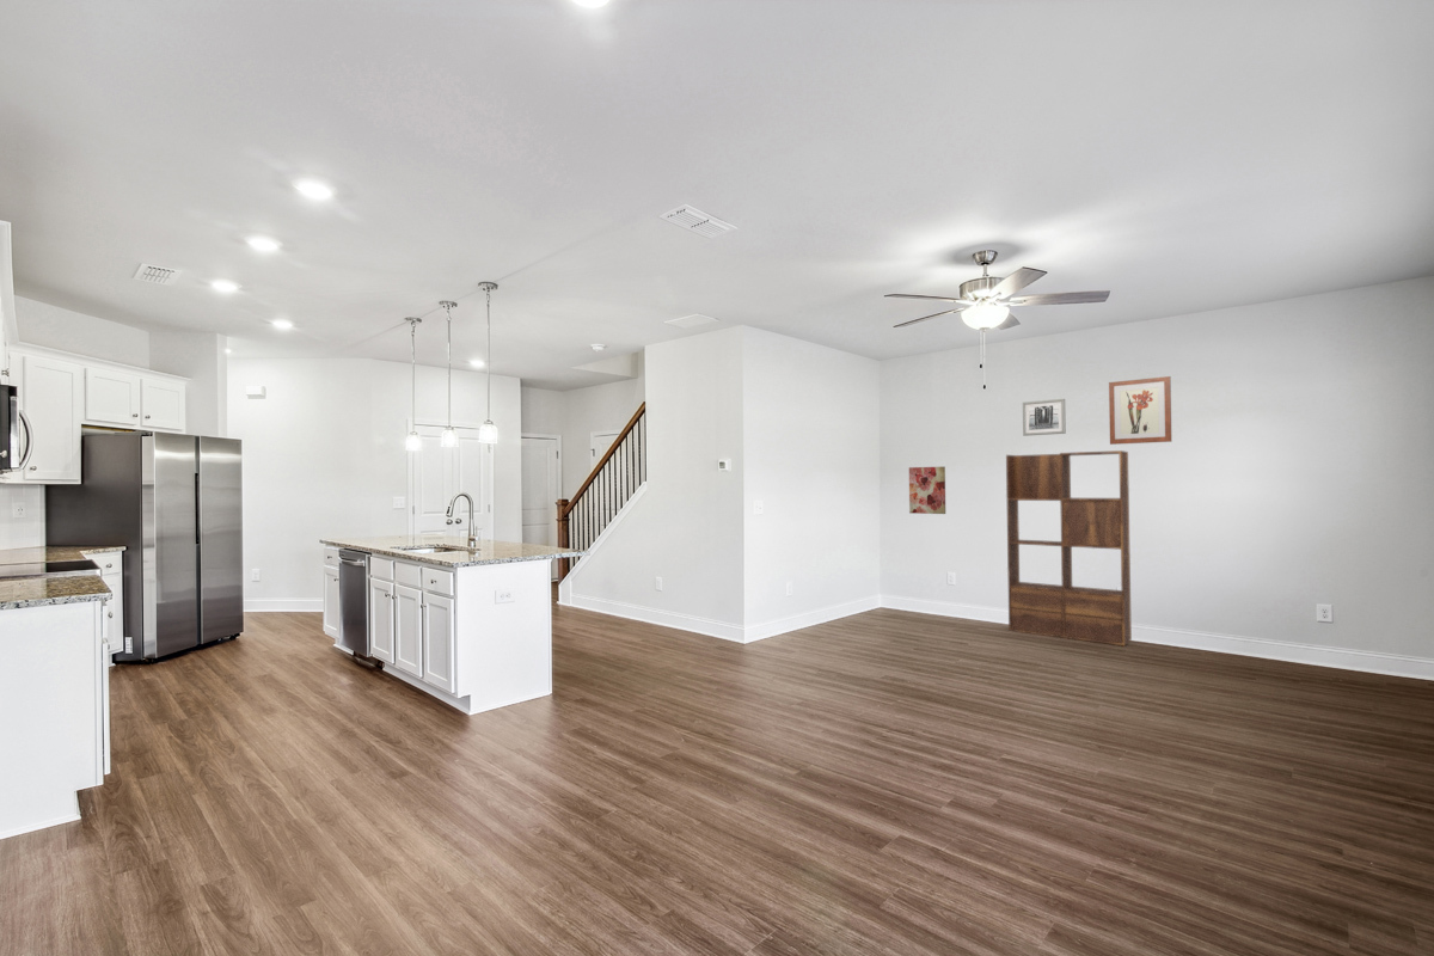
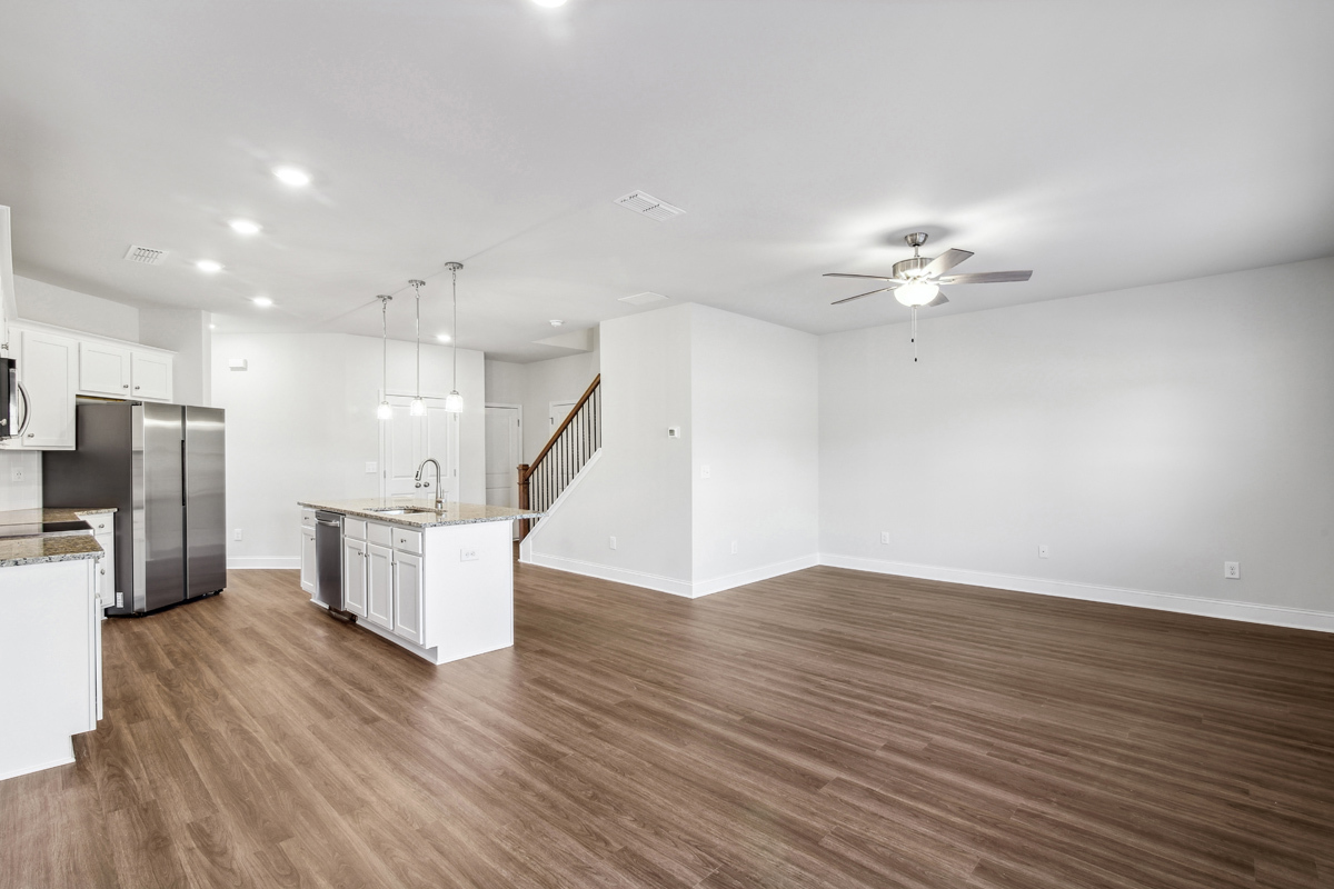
- wall art (1043, 417)
- bookshelf (1066, 544)
- wall art (926, 490)
- wall art (1139, 411)
